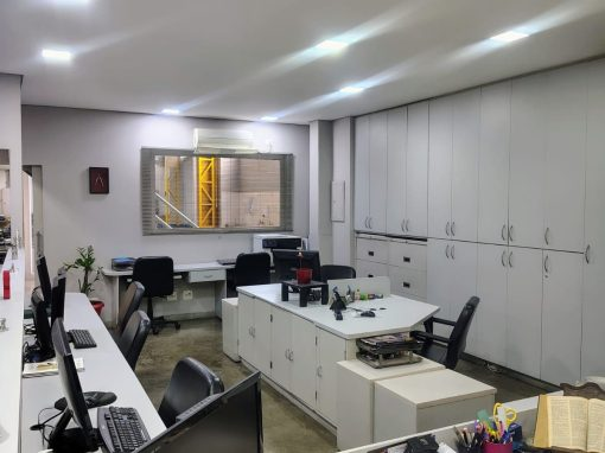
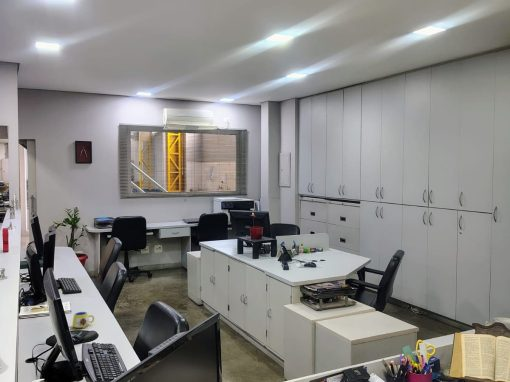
+ mug (83, 319)
